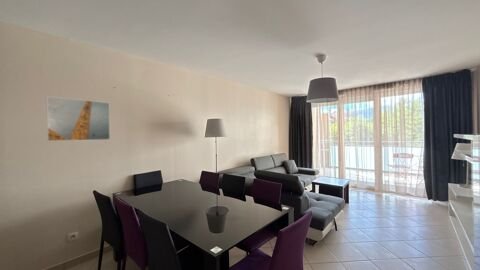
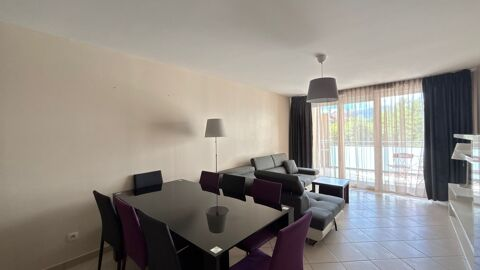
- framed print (81, 120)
